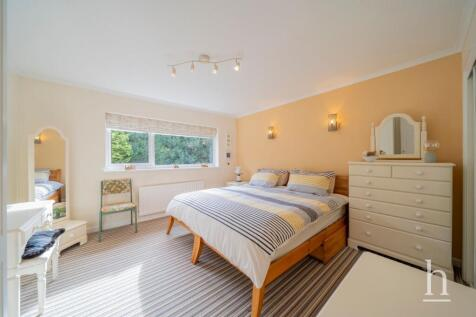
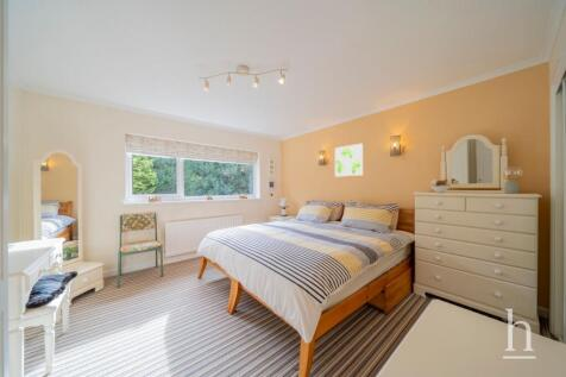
+ wall art (347, 161)
